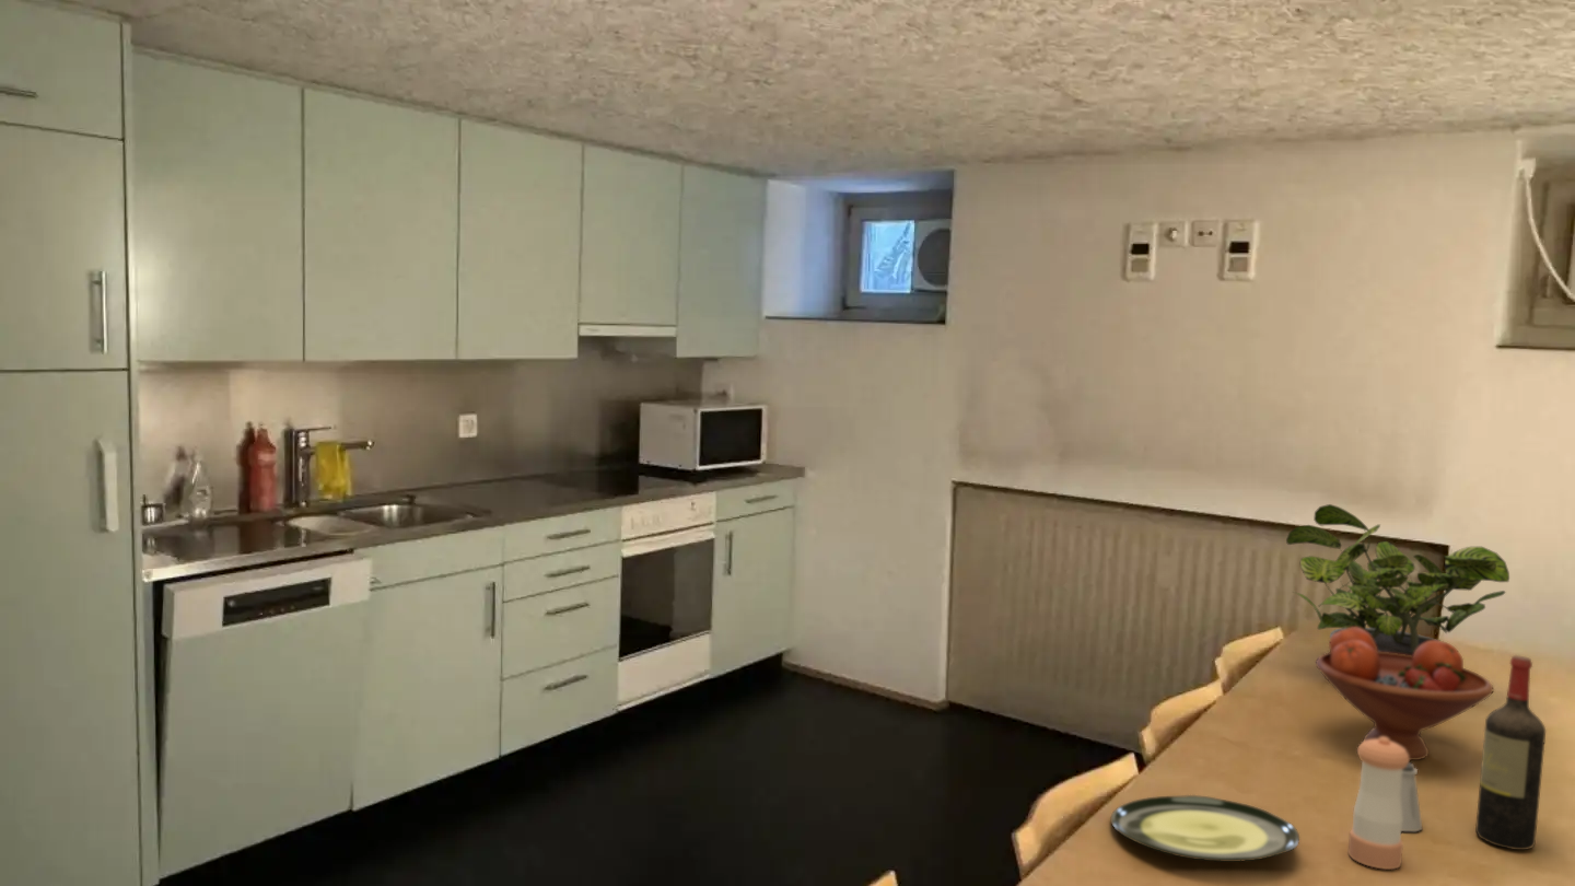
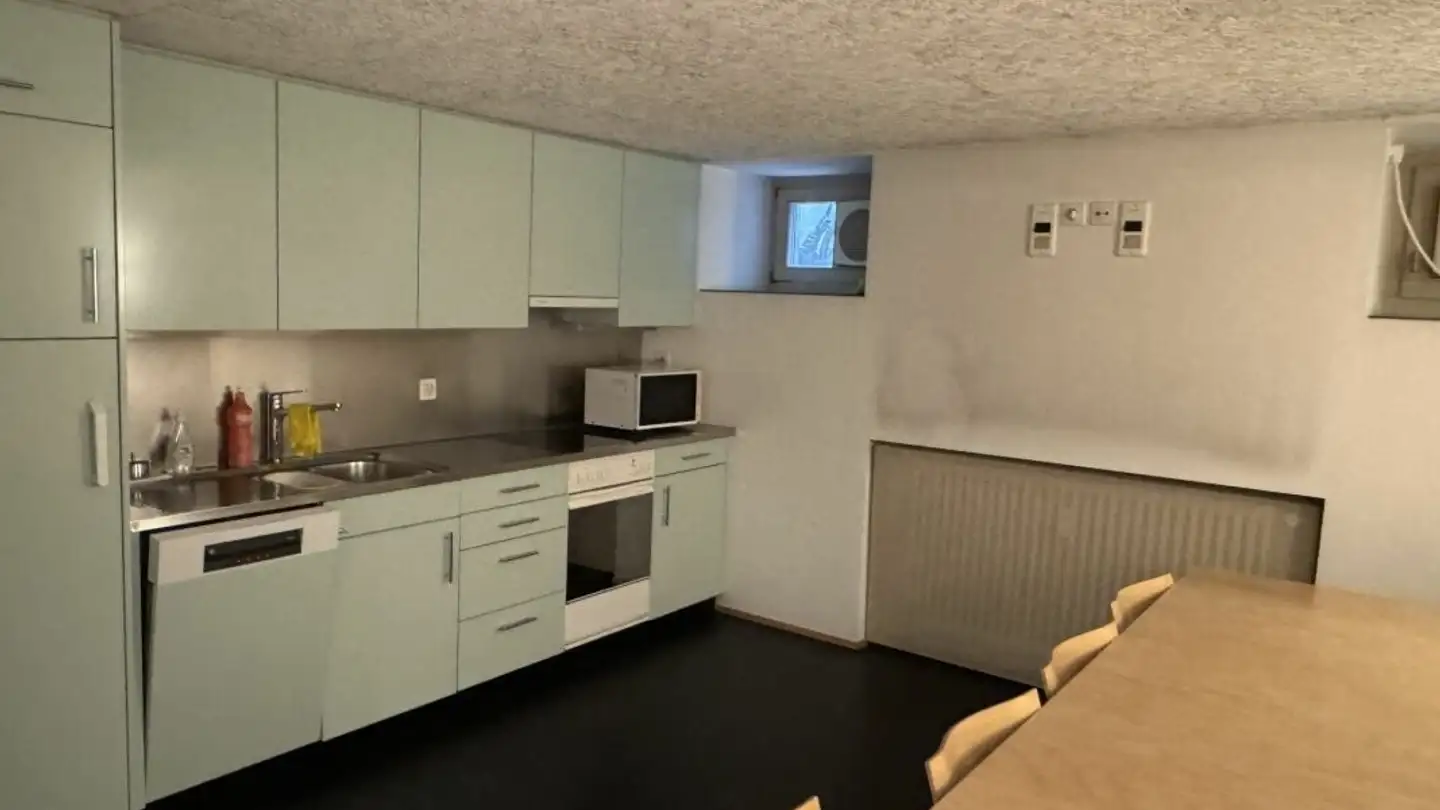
- potted plant (1387, 597)
- fruit bowl (1399, 696)
- saltshaker (1400, 793)
- wine bottle (1513, 749)
- pepper shaker (1379, 797)
- plate (1202, 827)
